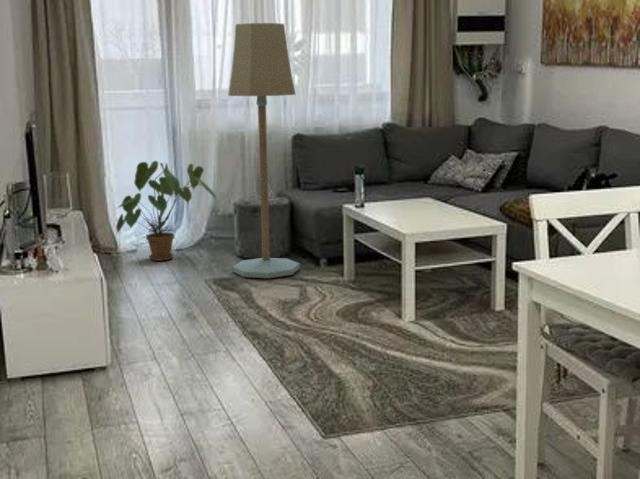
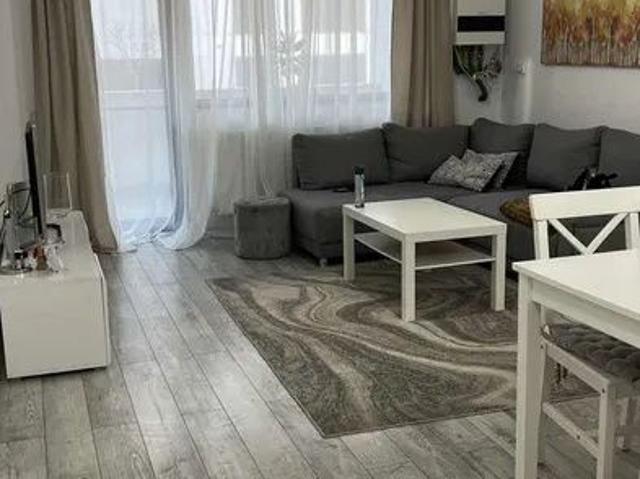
- house plant (165, 208)
- floor lamp (263, 150)
